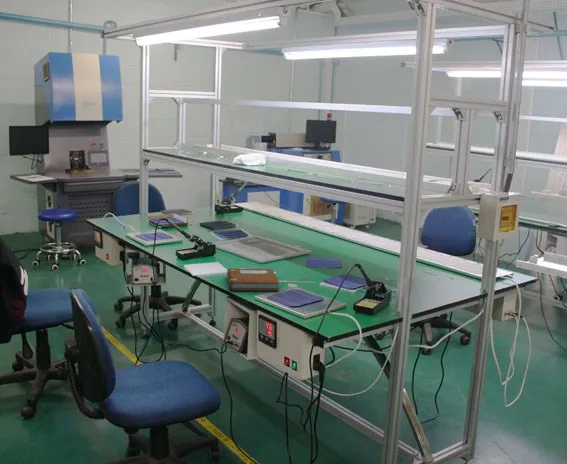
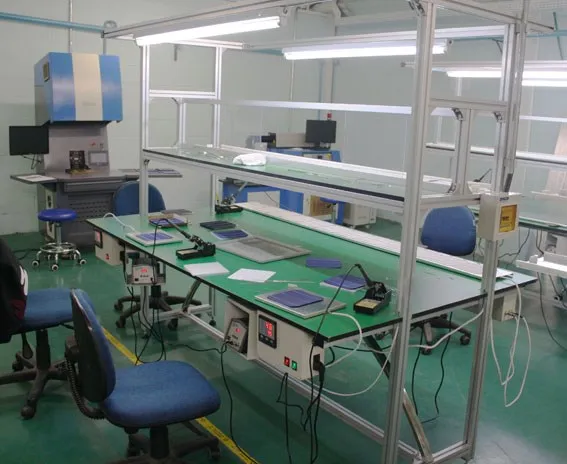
- notebook (251, 278)
